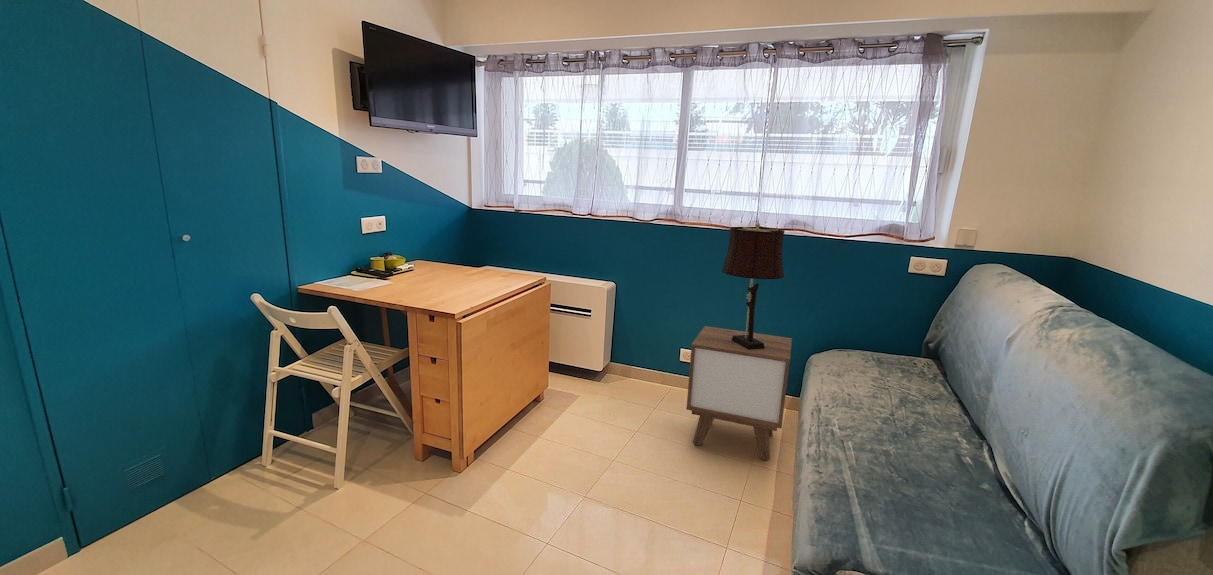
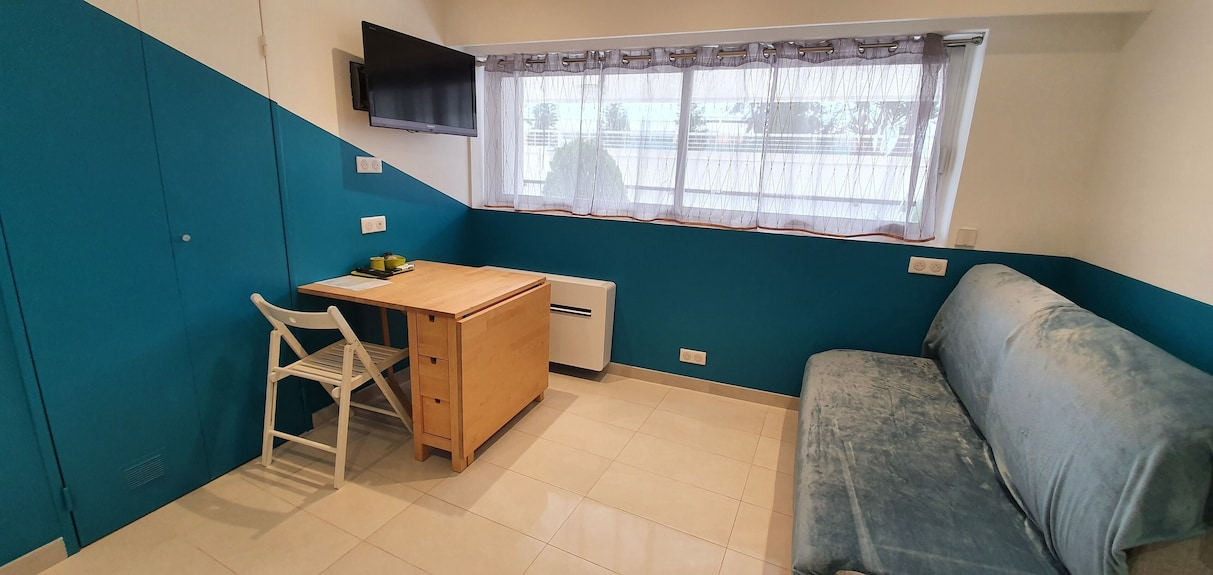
- nightstand (738, 390)
- table lamp (751, 284)
